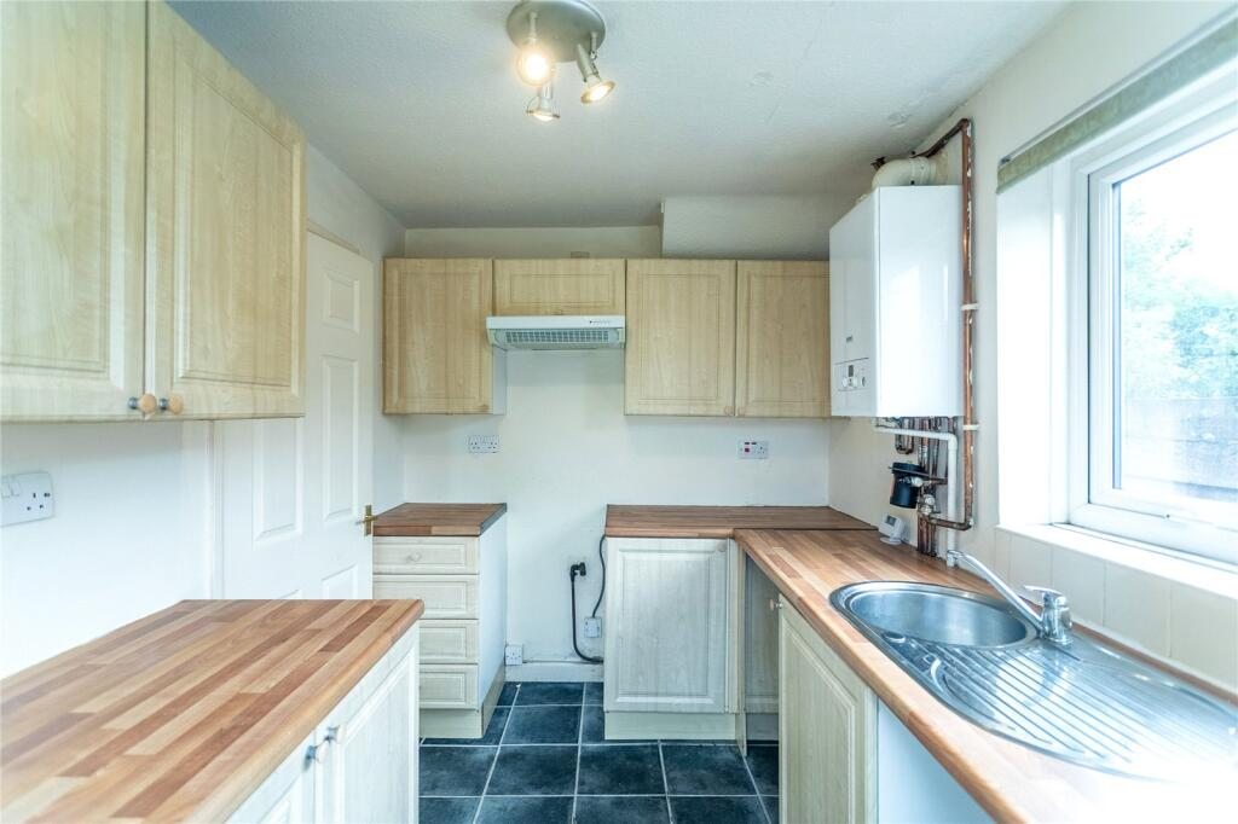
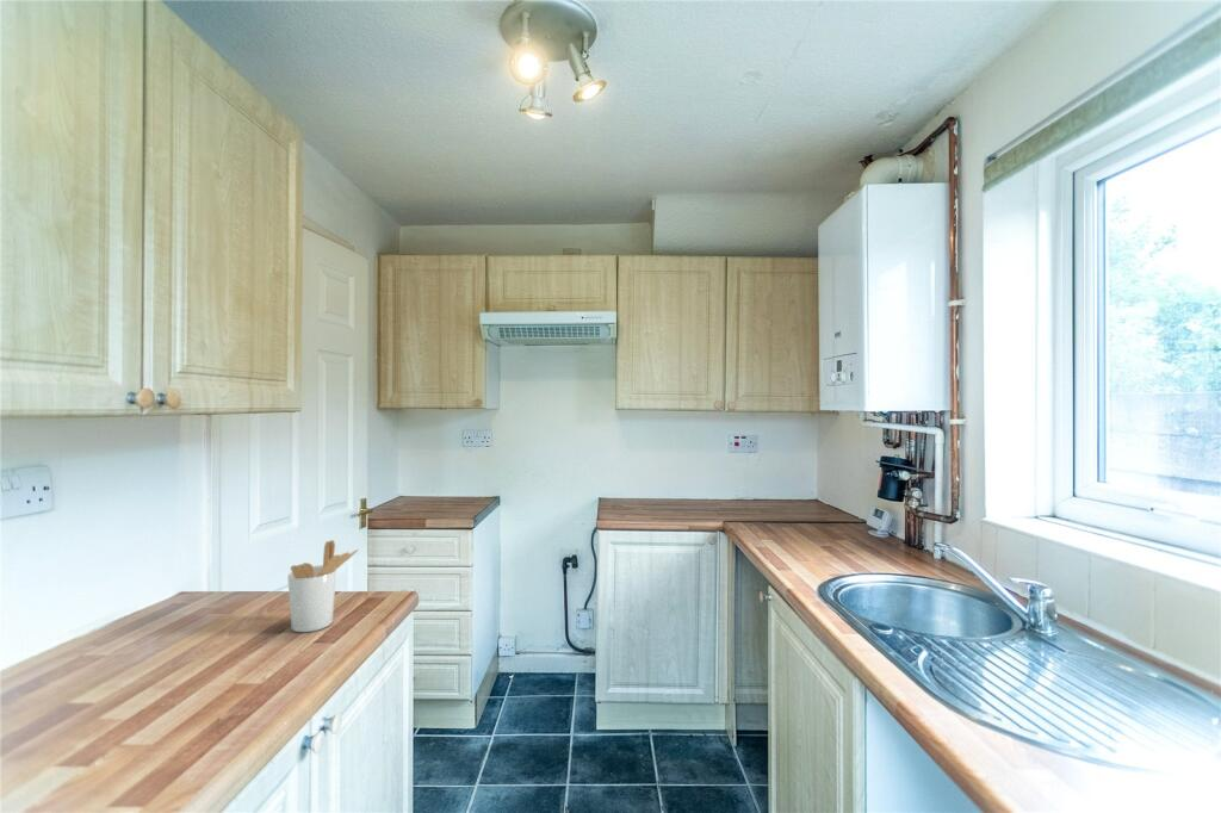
+ utensil holder (322, 585)
